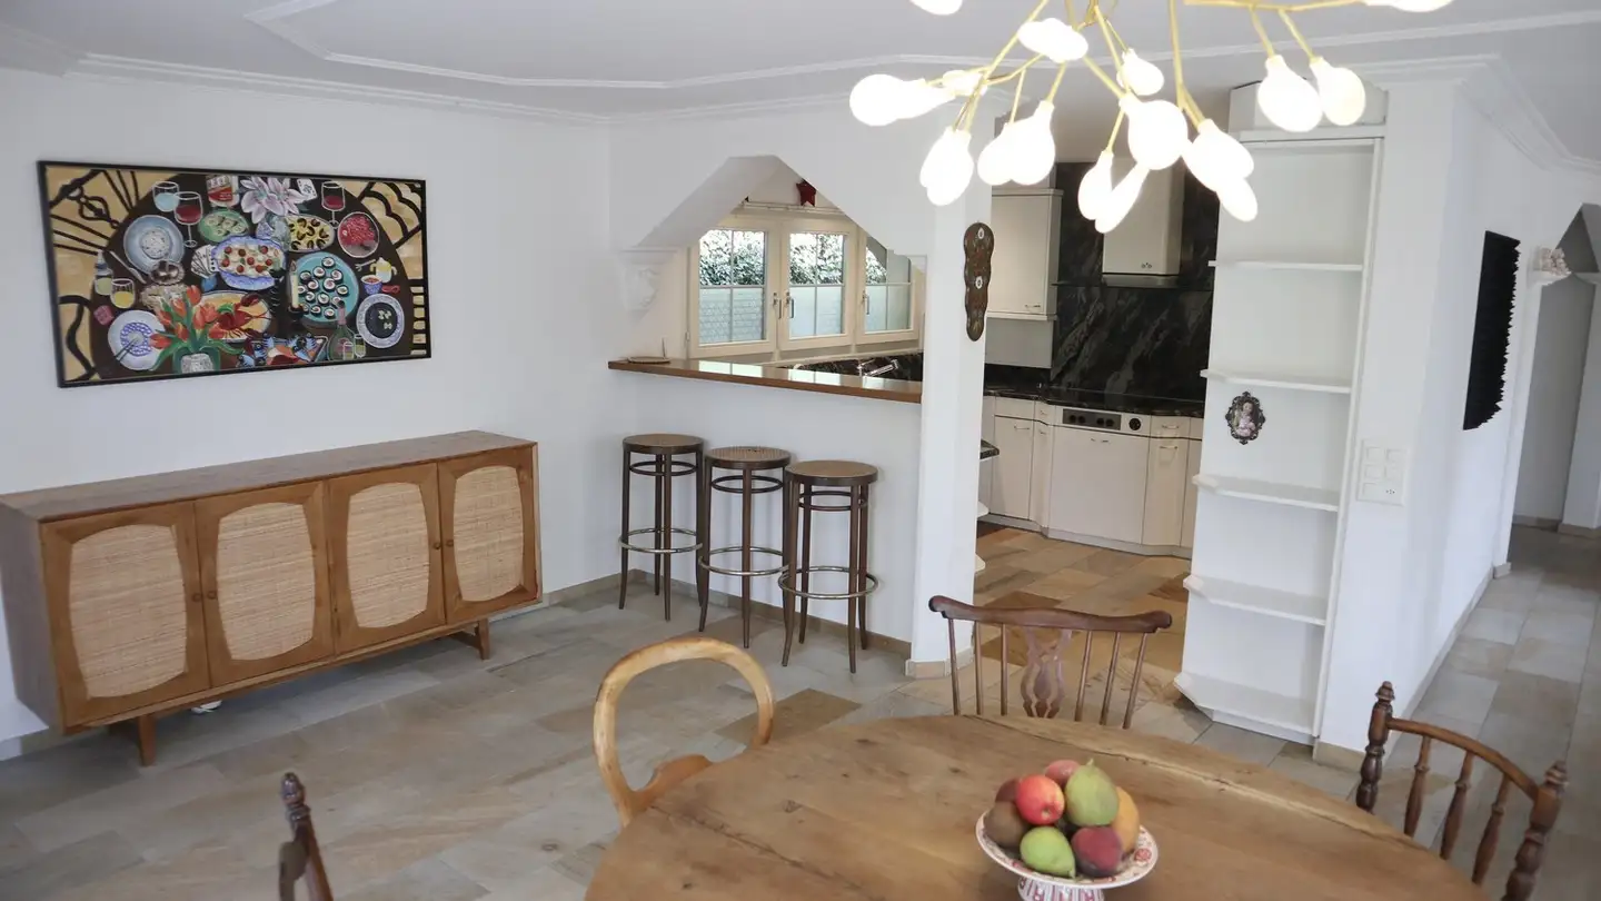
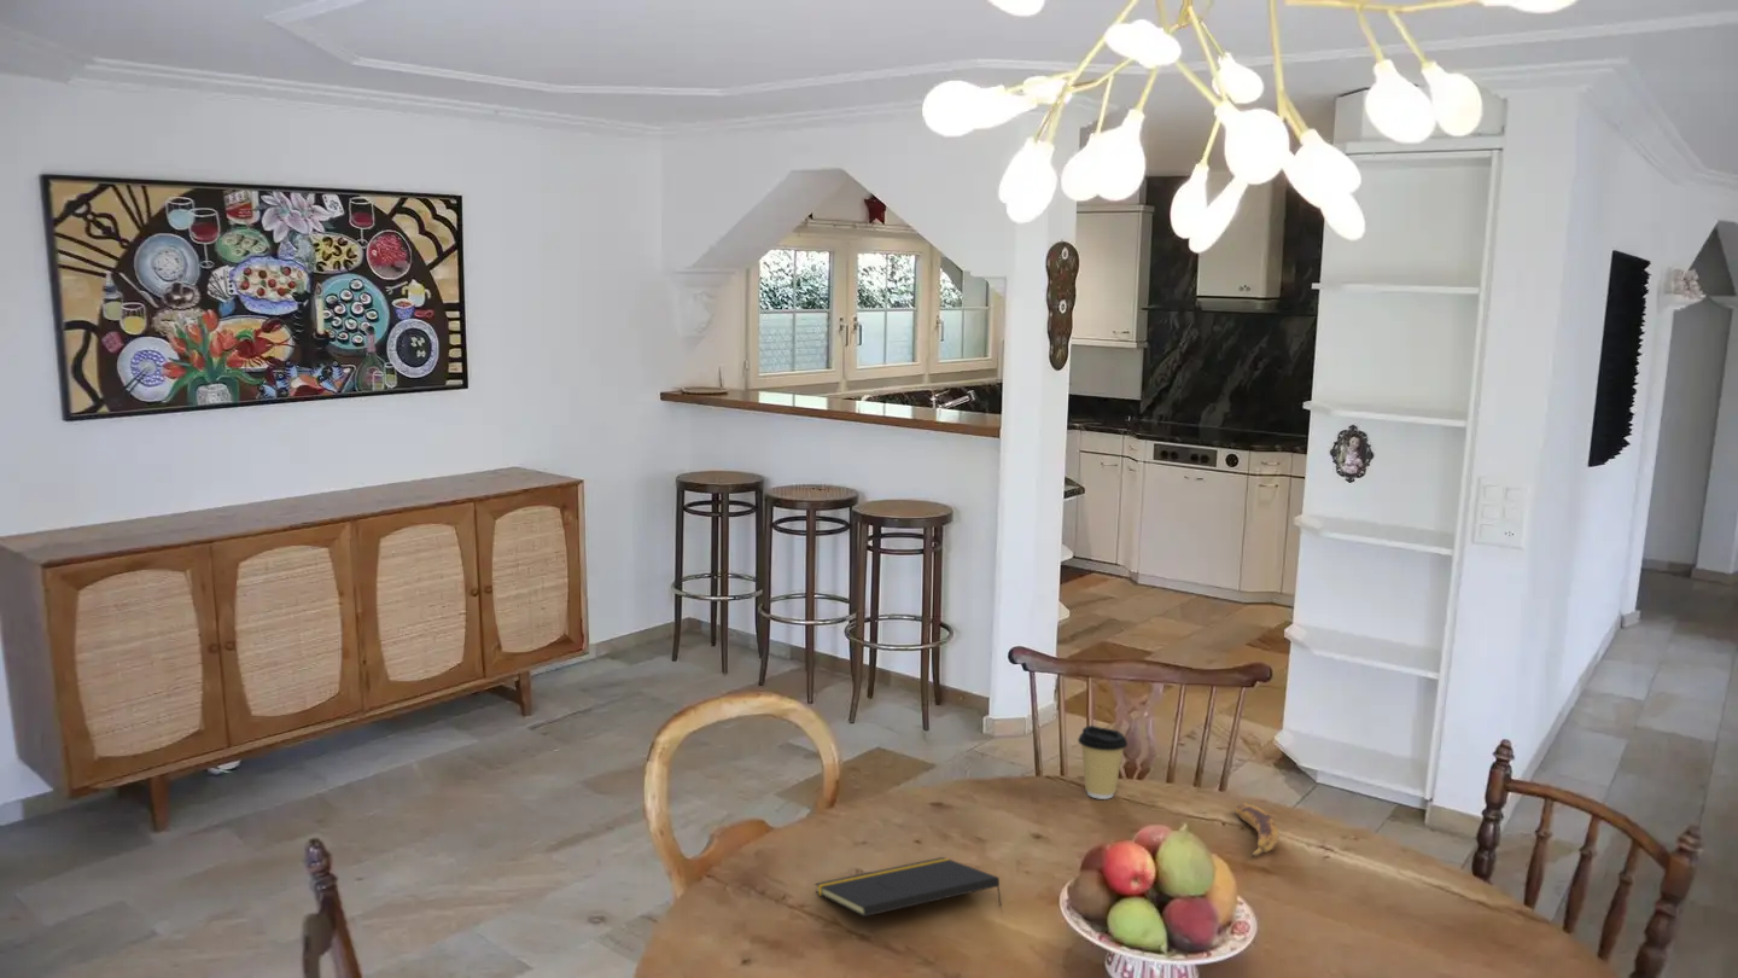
+ banana (1256, 823)
+ notepad (905, 885)
+ coffee cup (1101, 762)
